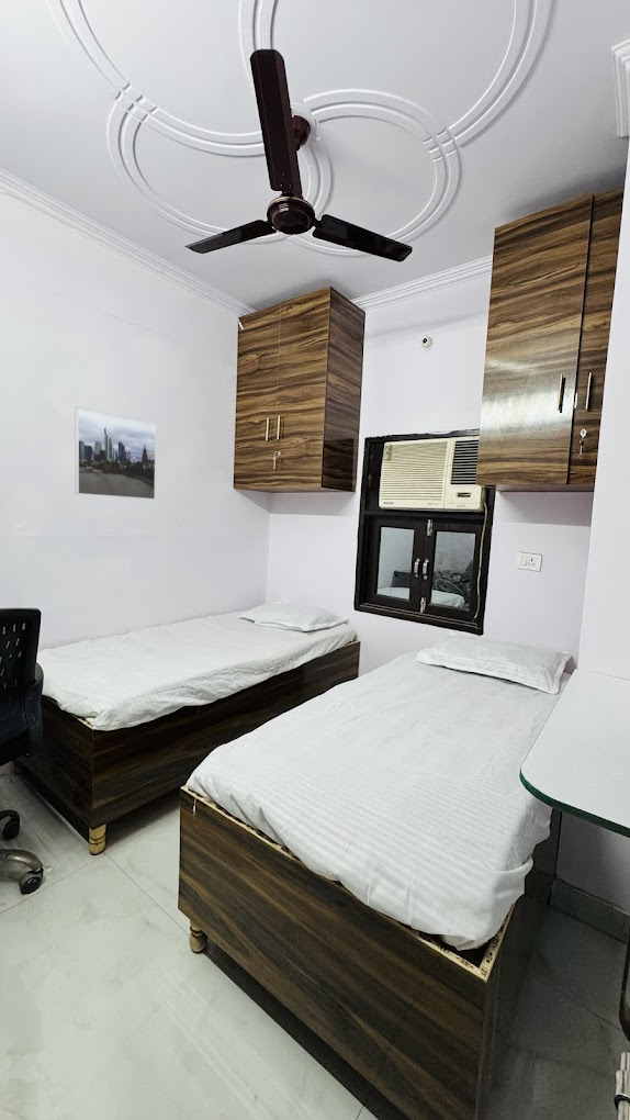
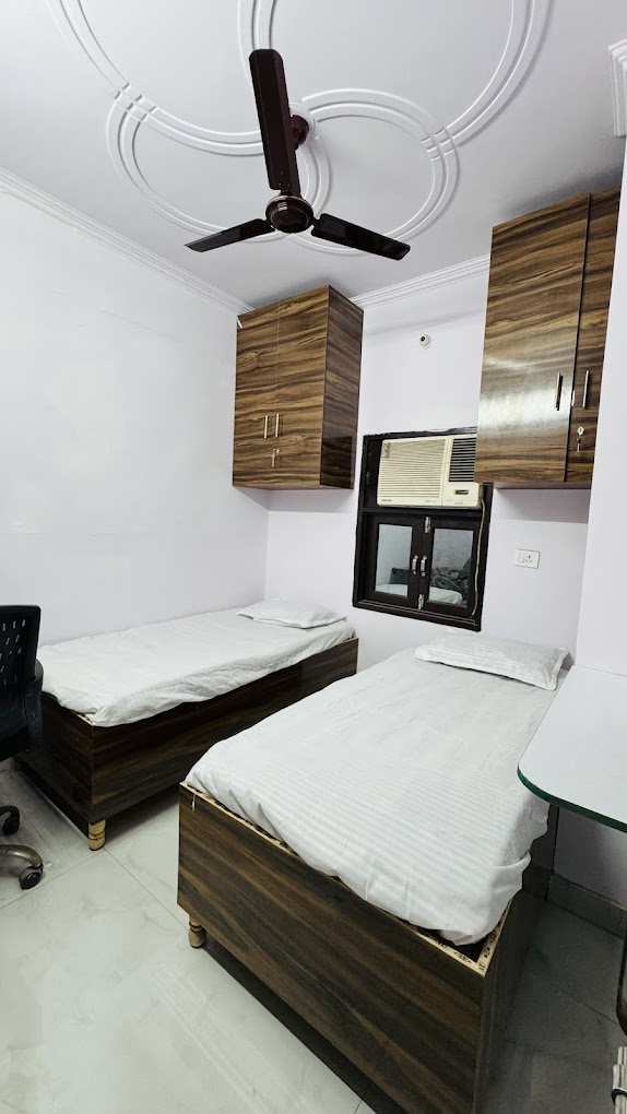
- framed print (117, 456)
